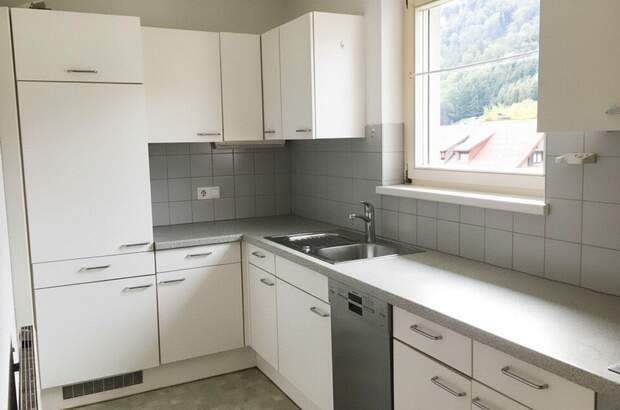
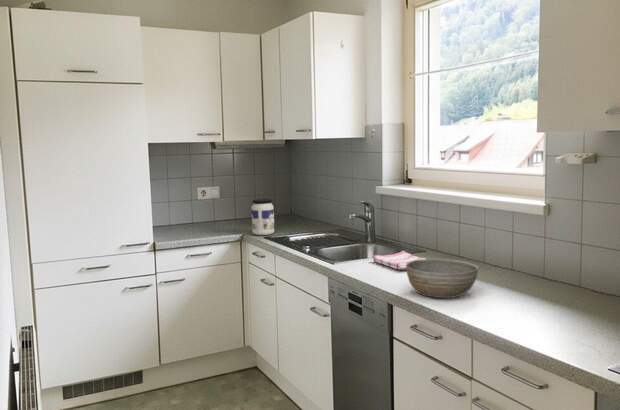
+ jar (262, 217)
+ bowl (441, 278)
+ dish towel (402, 260)
